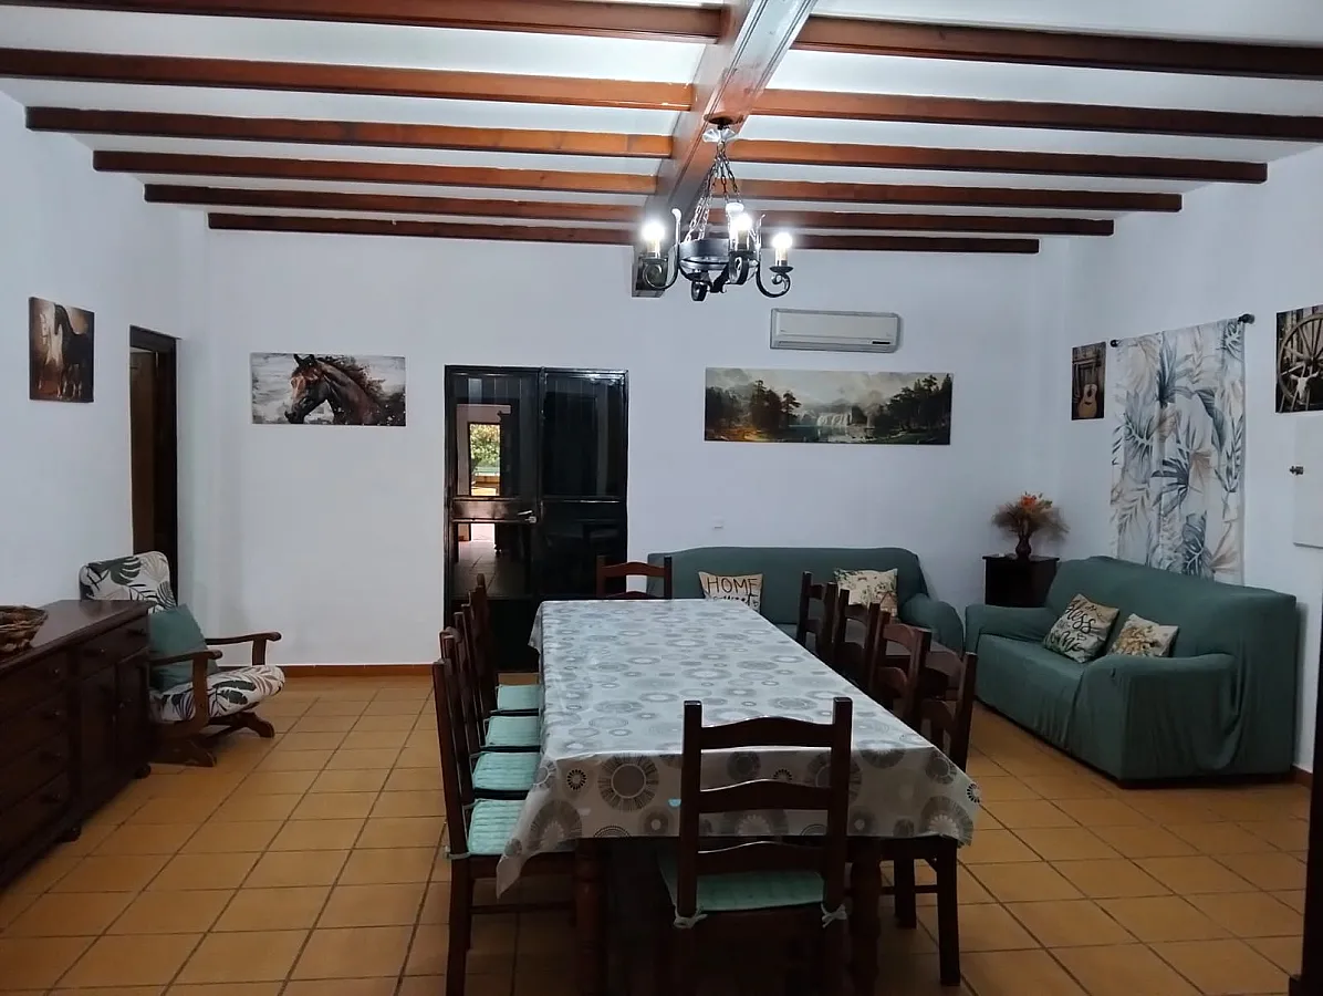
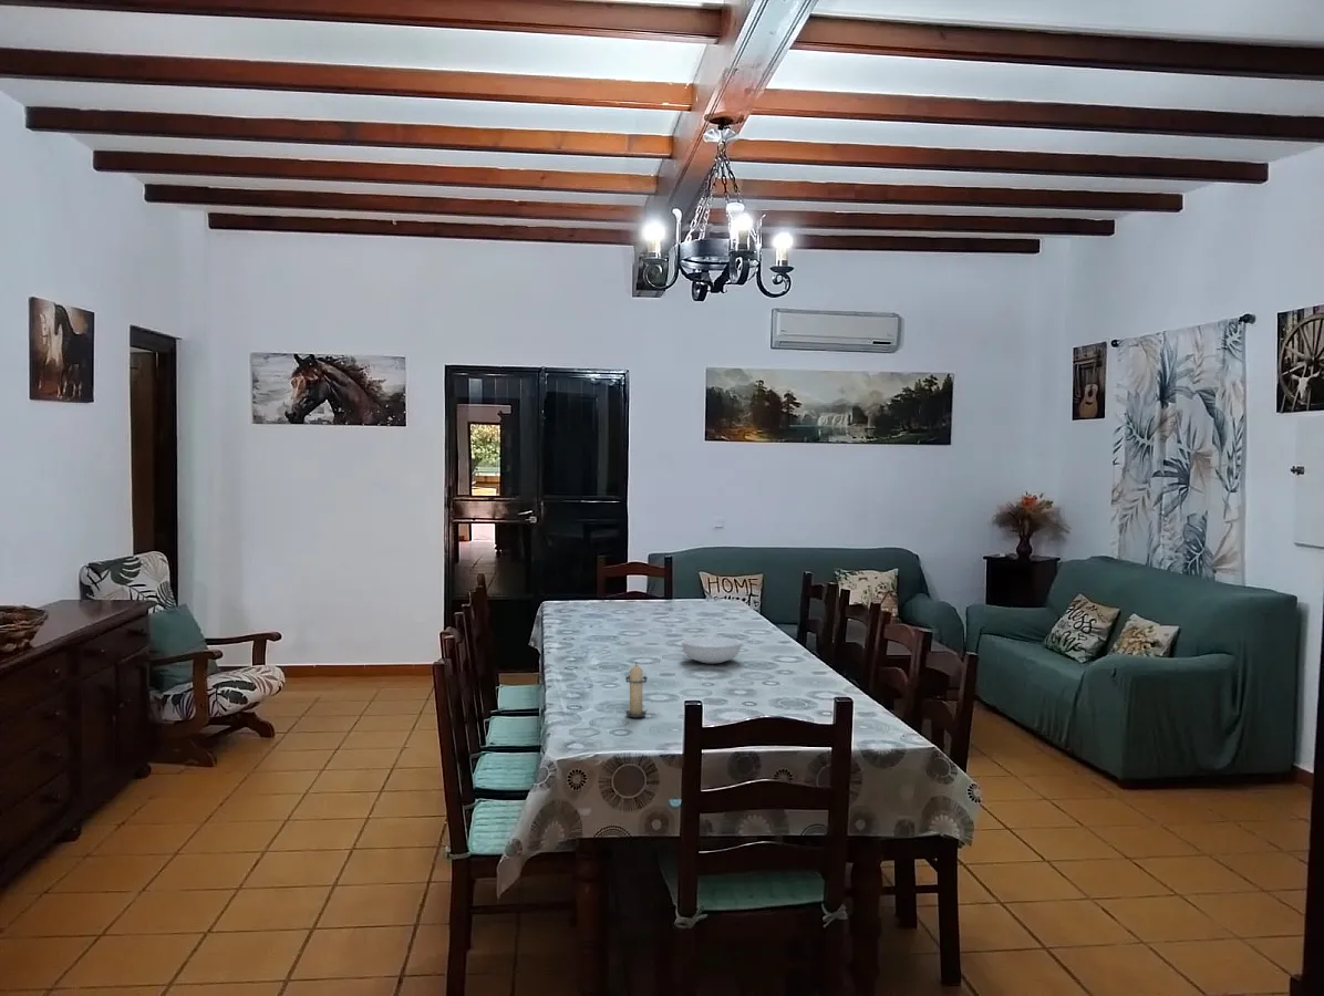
+ serving bowl (711, 651)
+ candle (635, 688)
